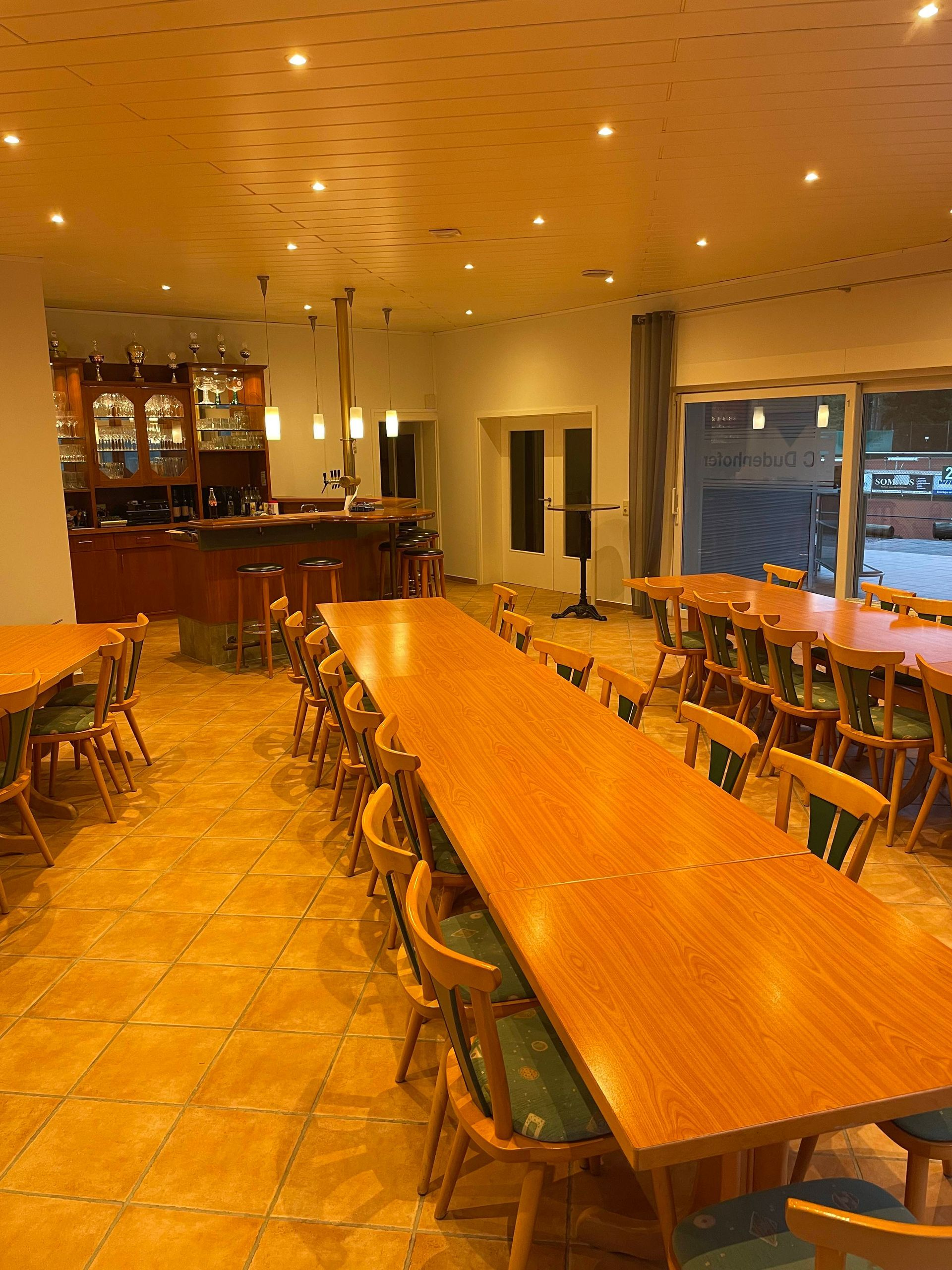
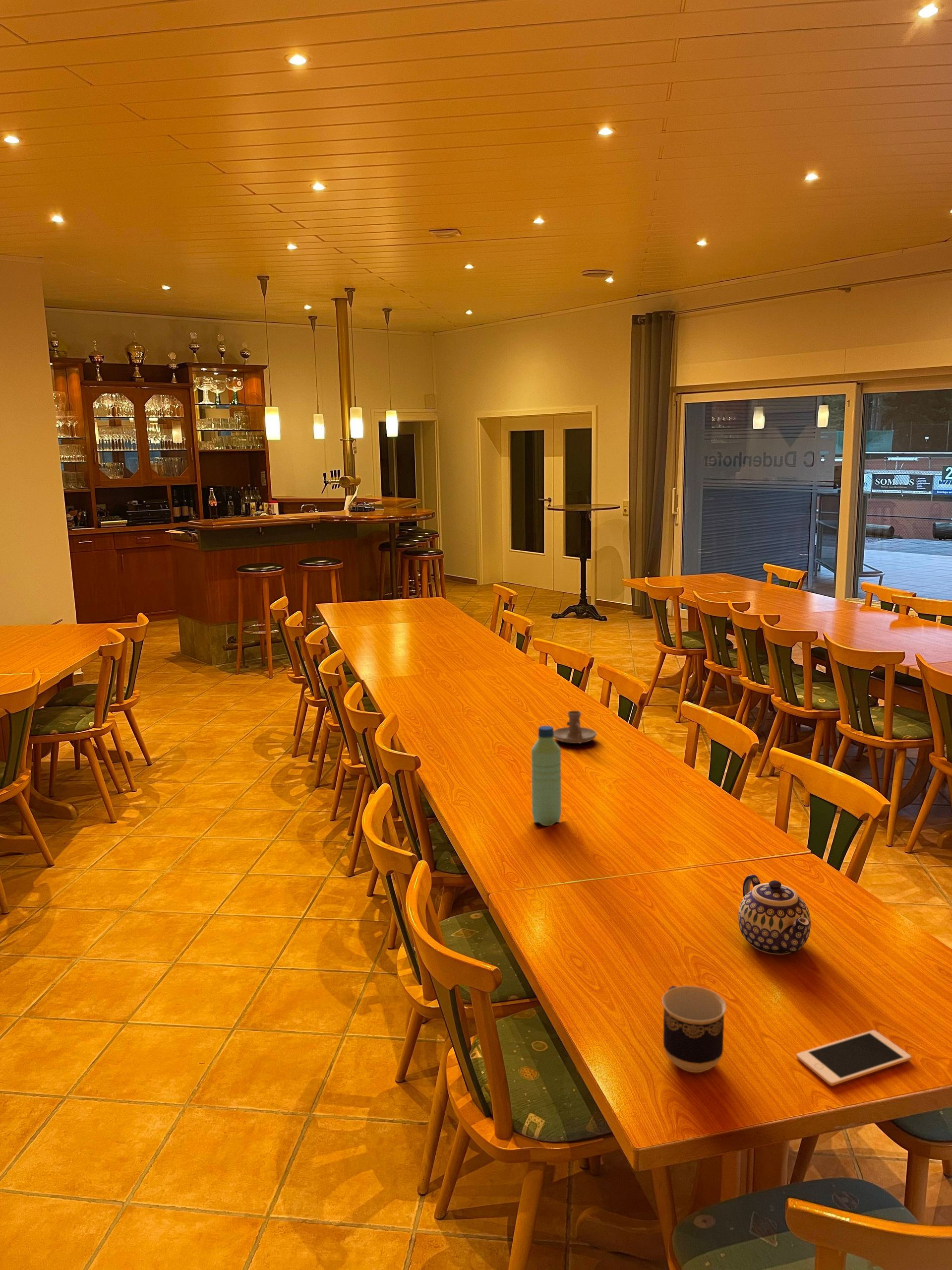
+ water bottle (546, 775)
+ cup (688, 1027)
+ teapot (774, 912)
+ cell phone (853, 1057)
+ candle holder (575, 728)
